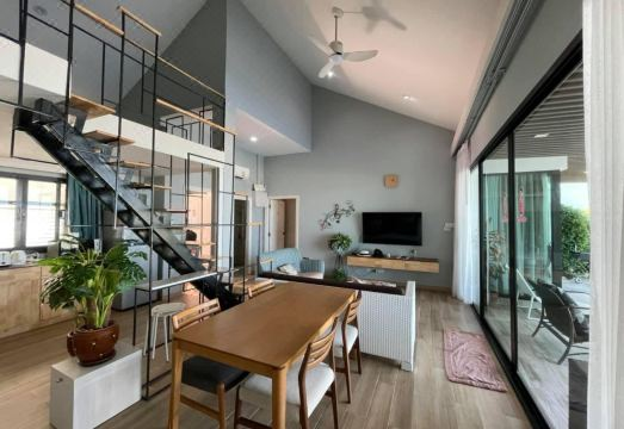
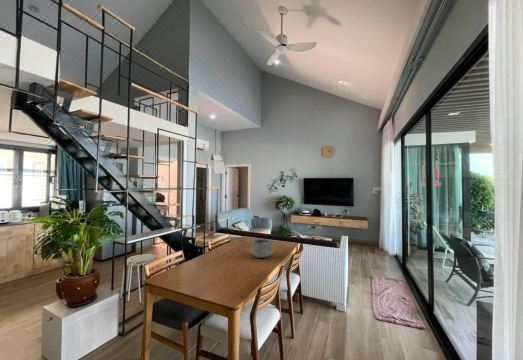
+ bowl (261, 248)
